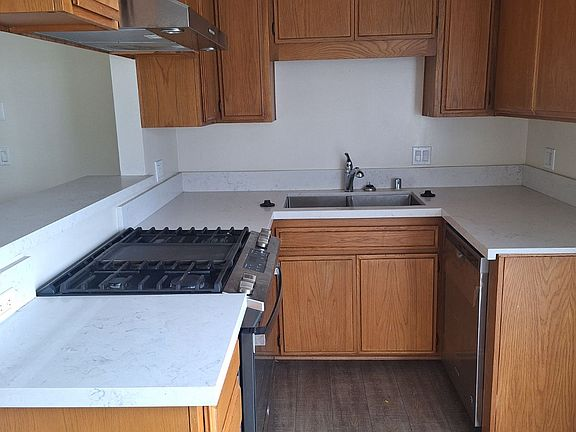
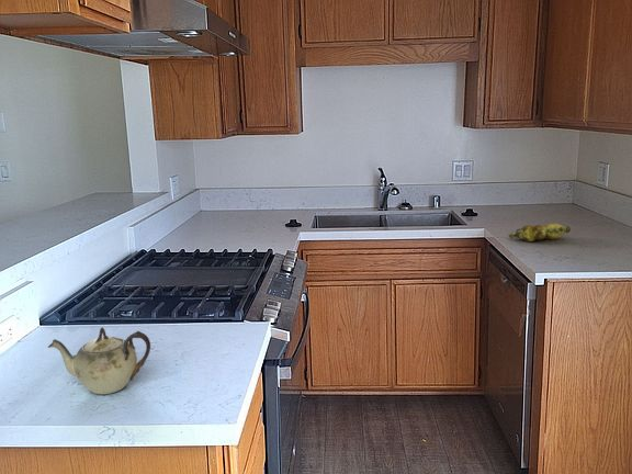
+ banana bunch (539, 233)
+ teapot (100, 357)
